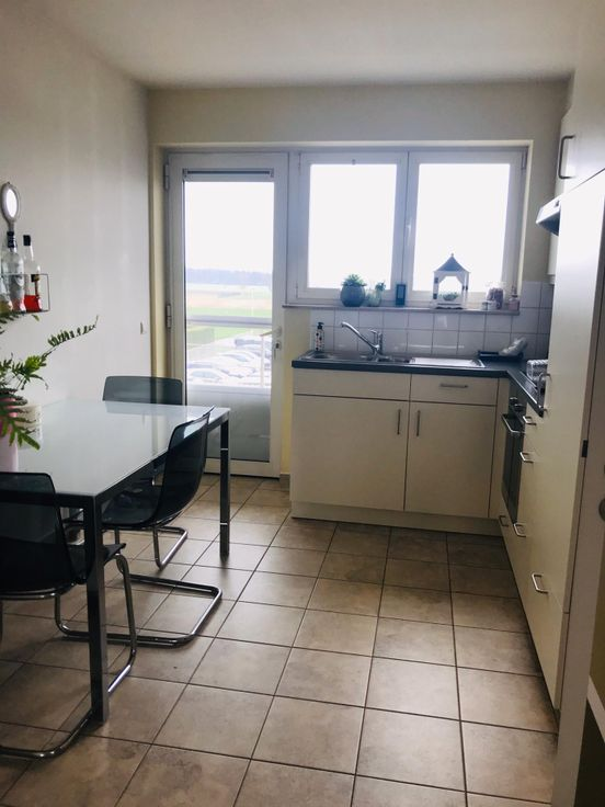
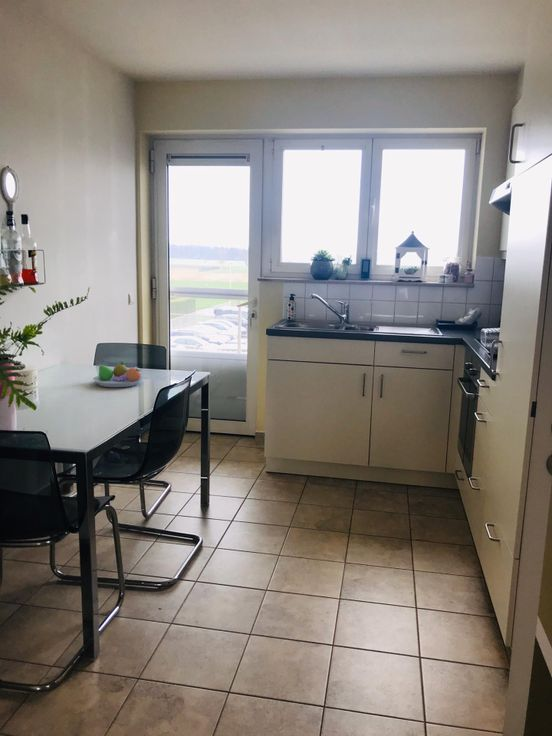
+ fruit bowl (117, 373)
